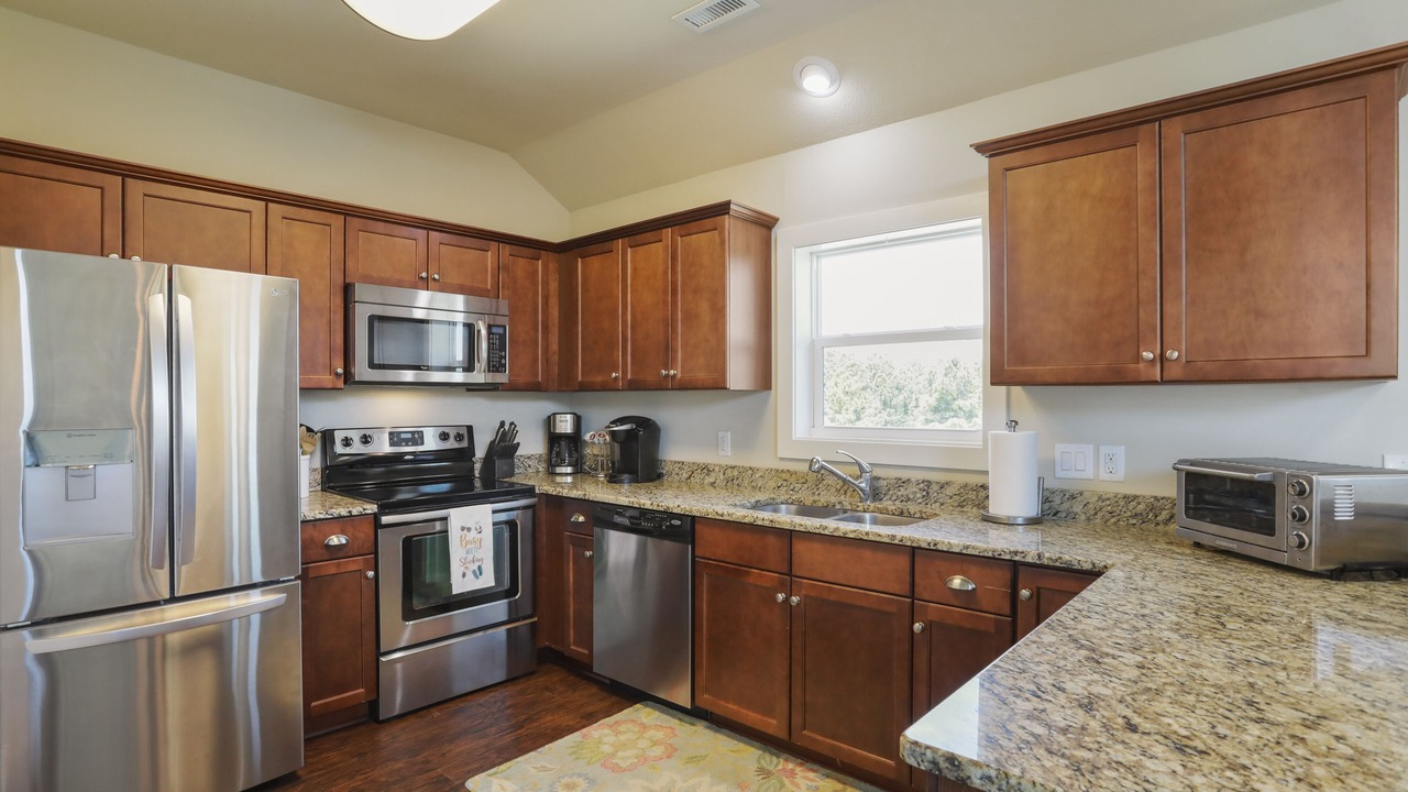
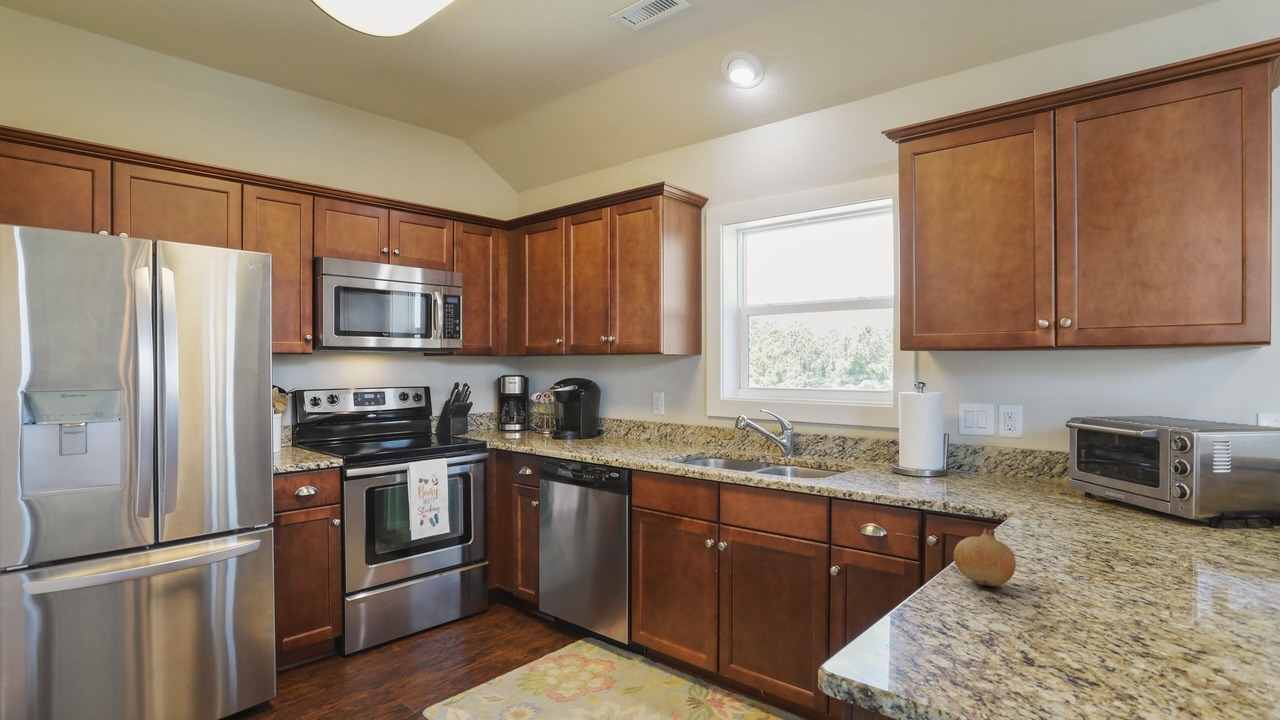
+ fruit (984, 557)
